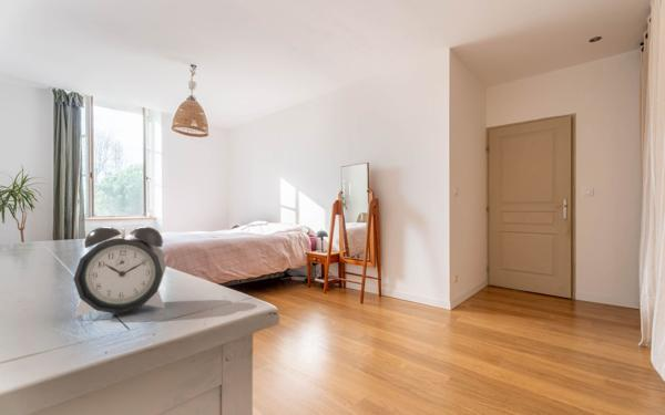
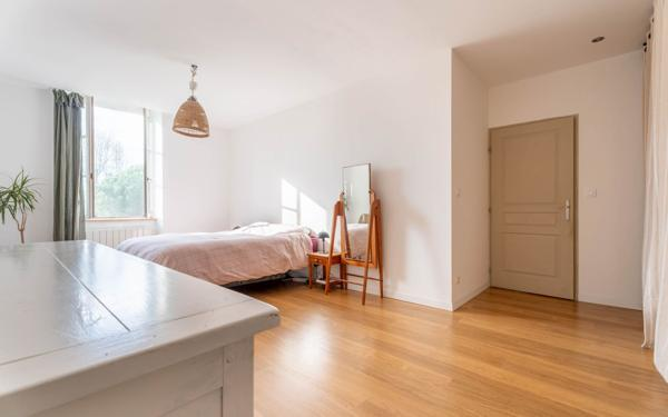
- alarm clock (123, 268)
